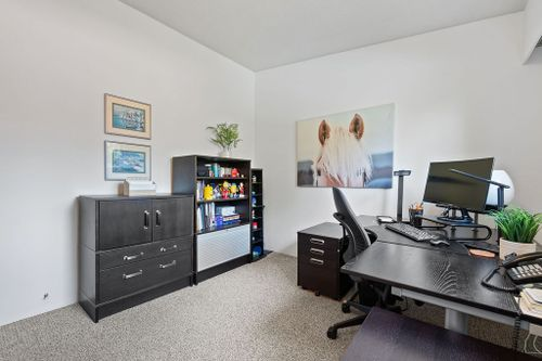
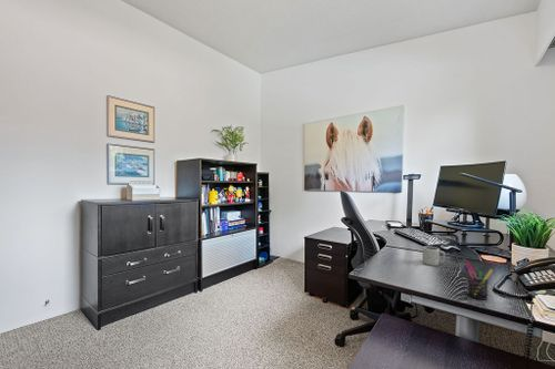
+ pen holder (476, 280)
+ cup (433, 256)
